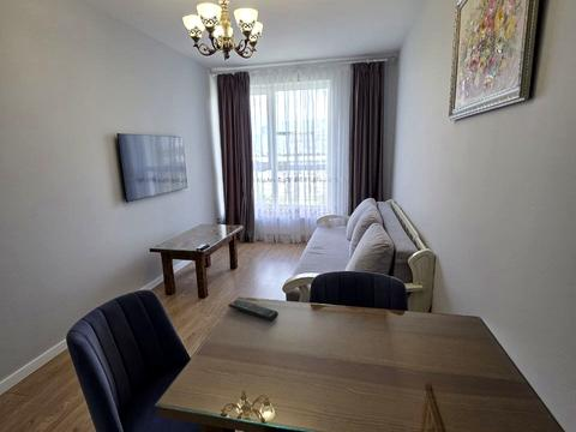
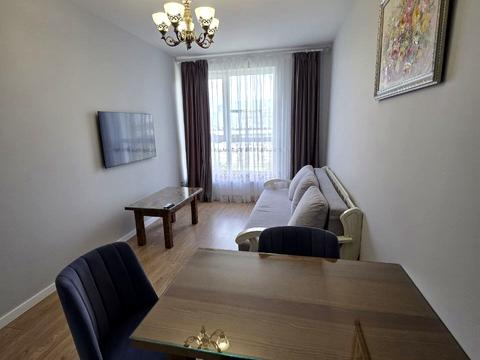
- remote control (252, 310)
